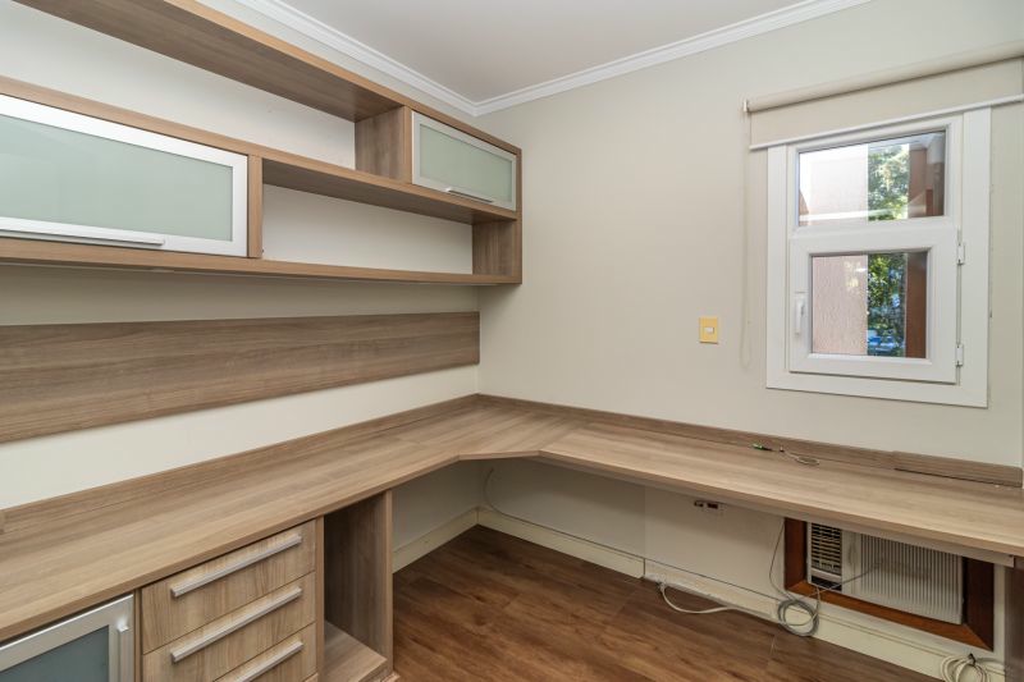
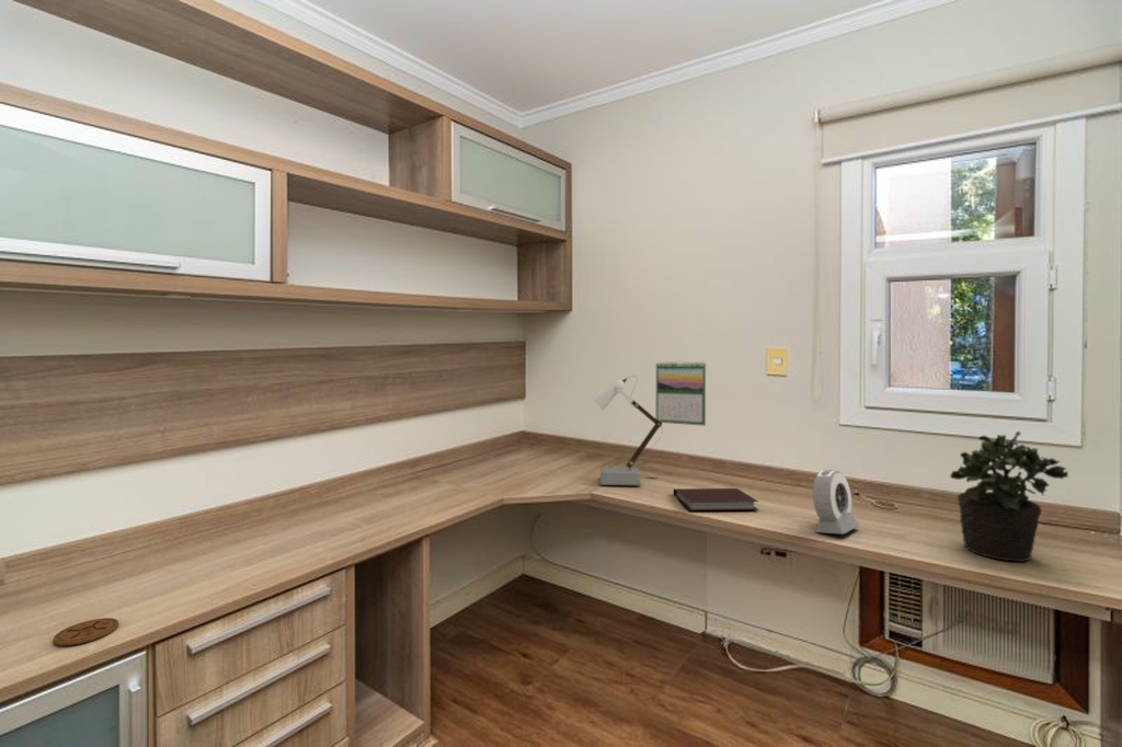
+ notebook (713, 498)
+ calendar (679, 392)
+ desk lamp (644, 438)
+ coaster (87, 631)
+ alarm clock (835, 499)
+ potted plant (1005, 492)
